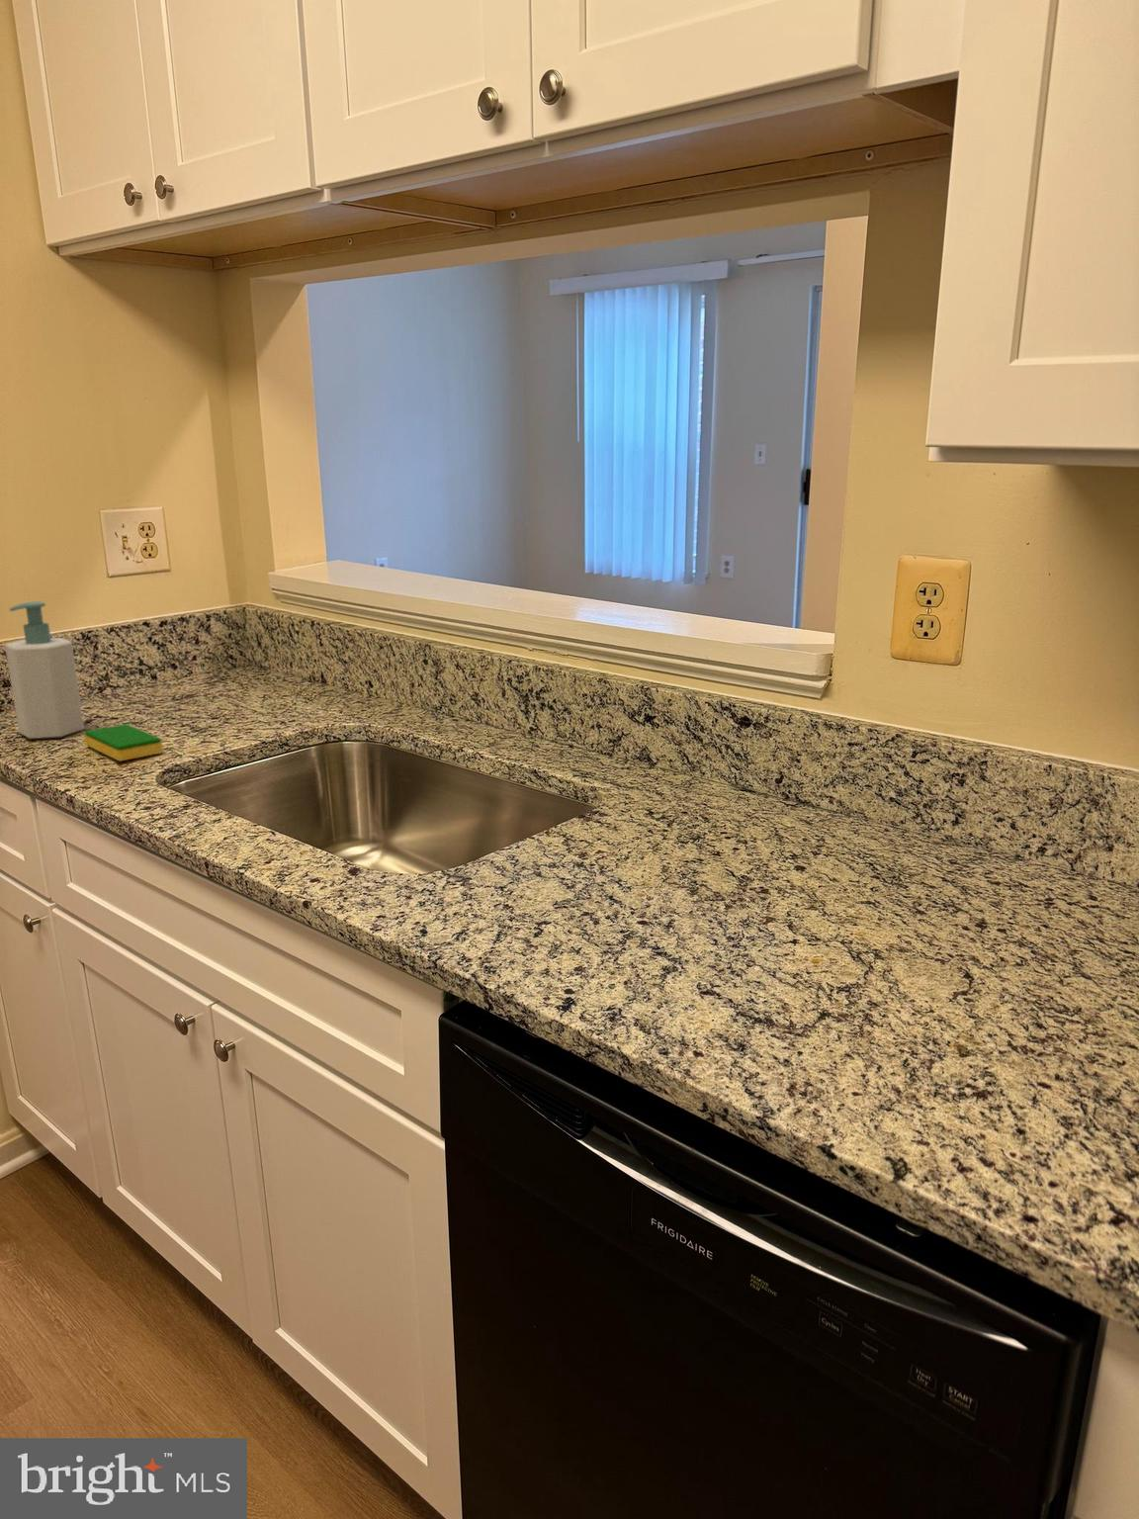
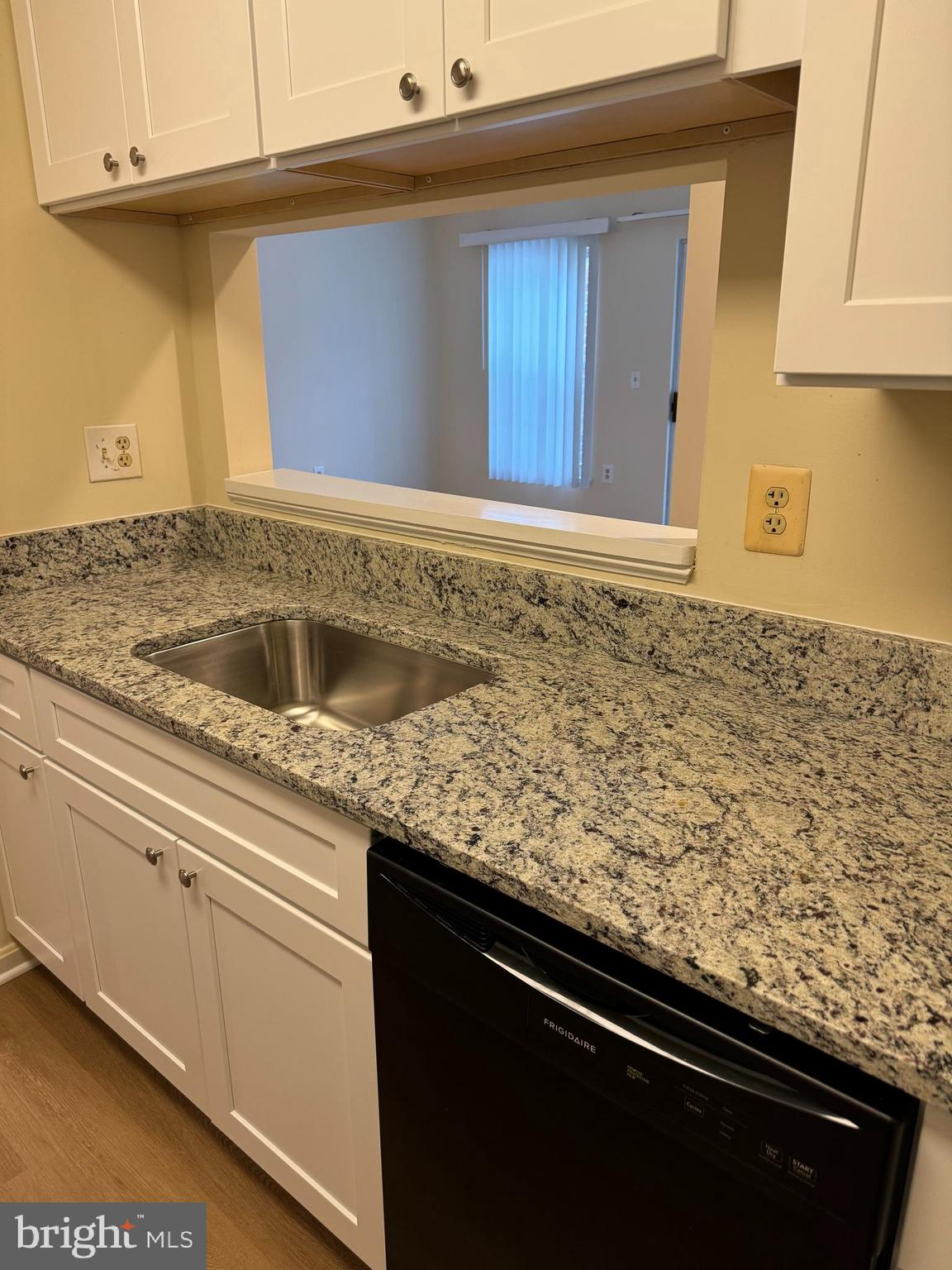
- soap bottle (42, 667)
- dish sponge (122, 742)
